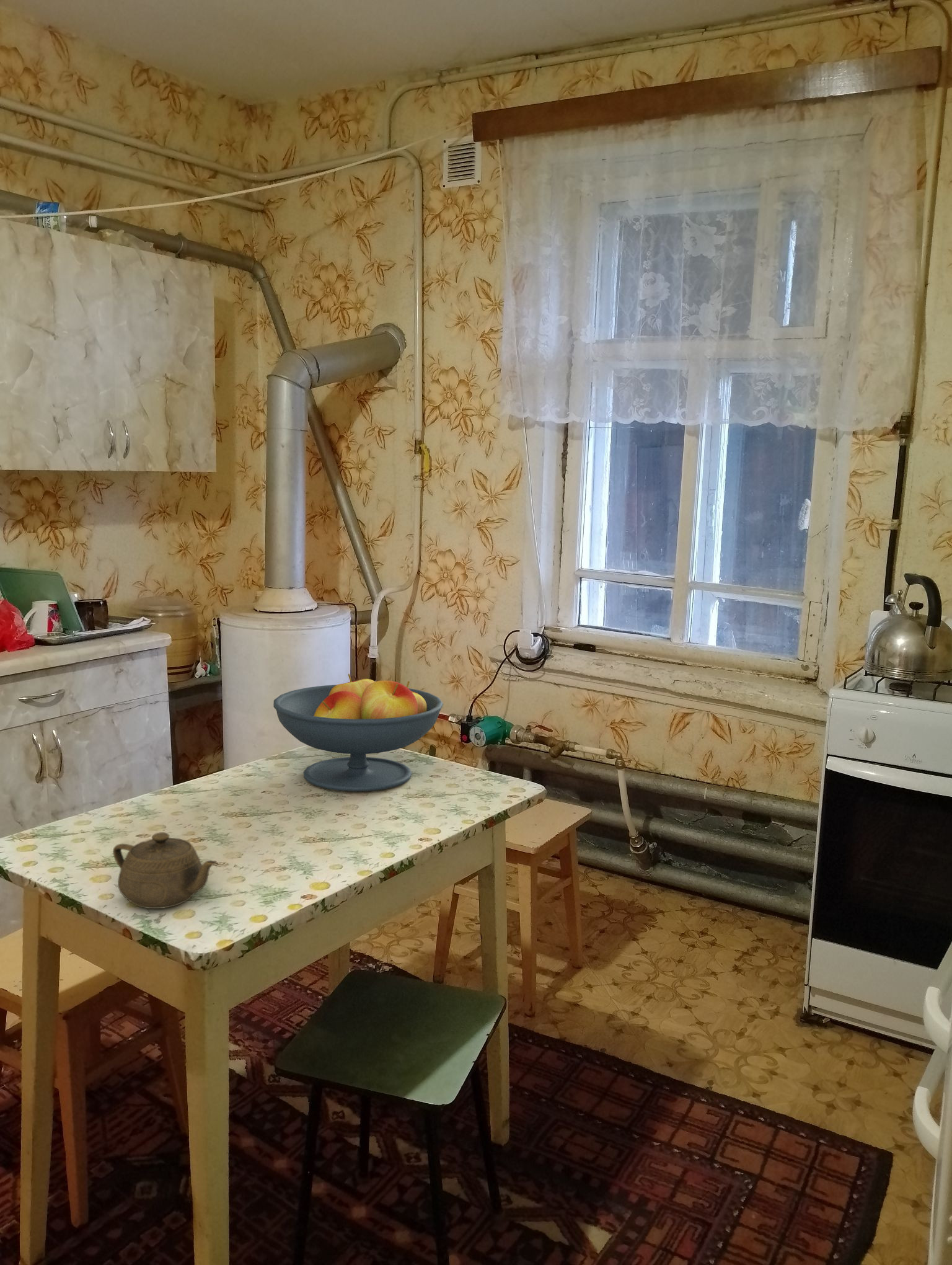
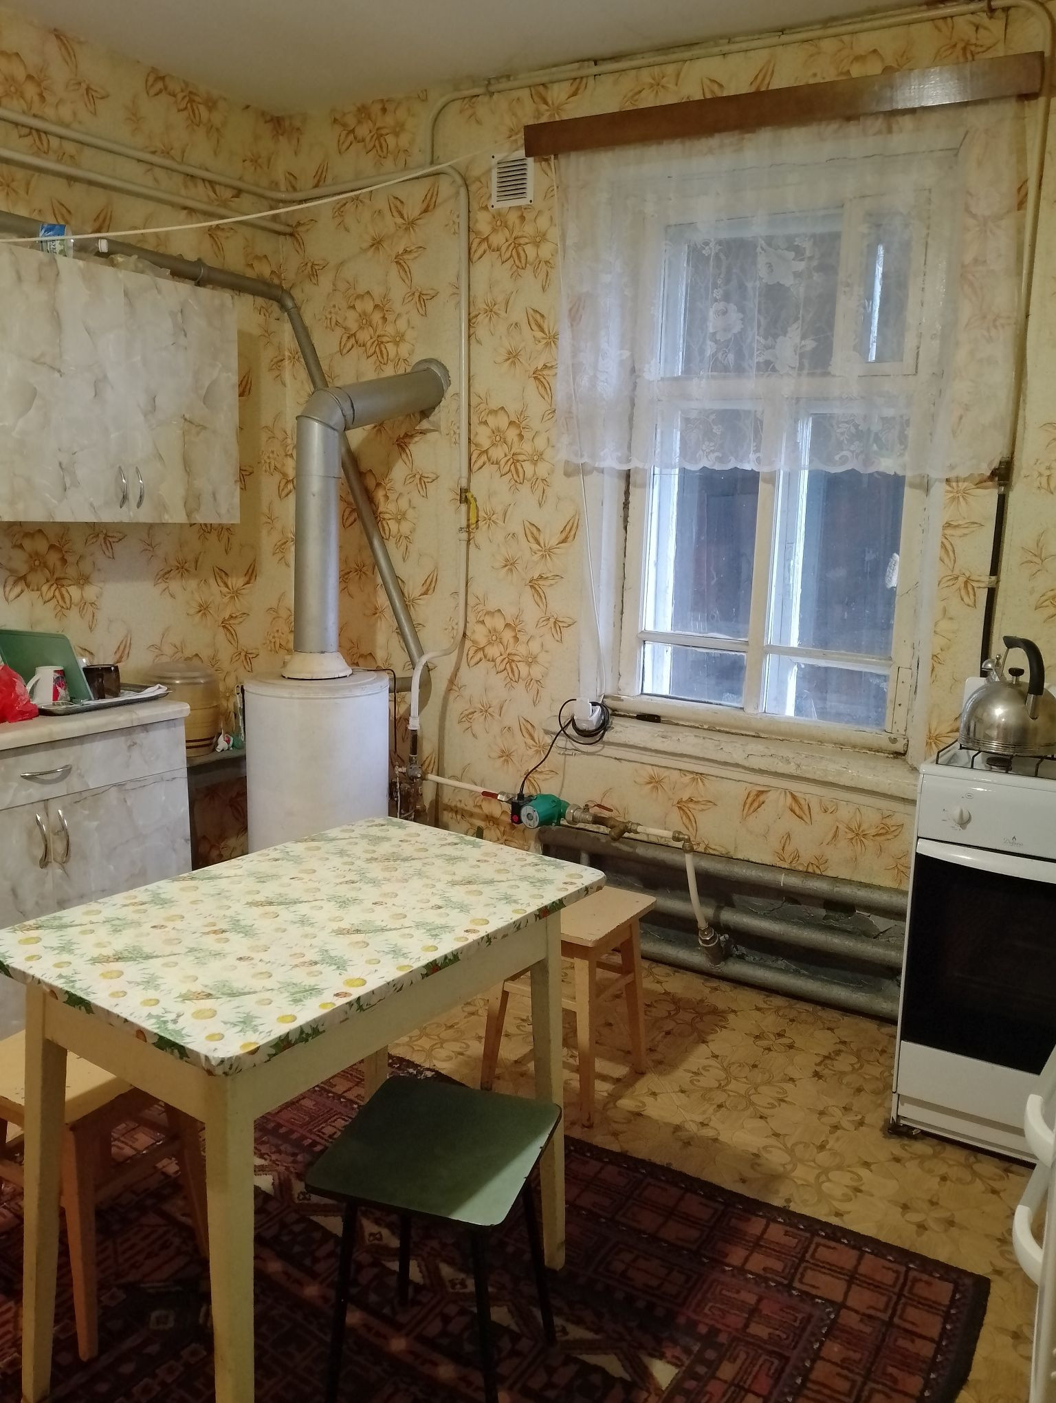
- teapot (165, 866)
- fruit bowl (358, 725)
